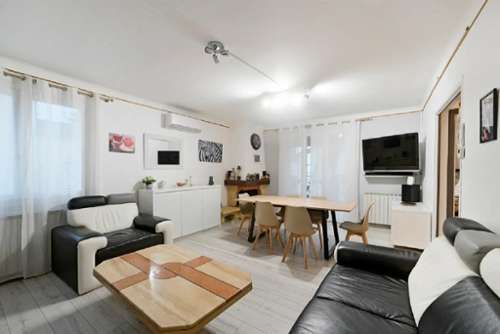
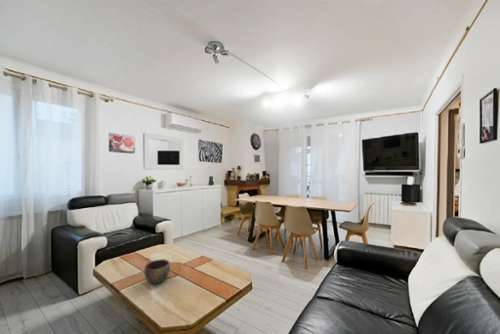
+ bowl (157, 272)
